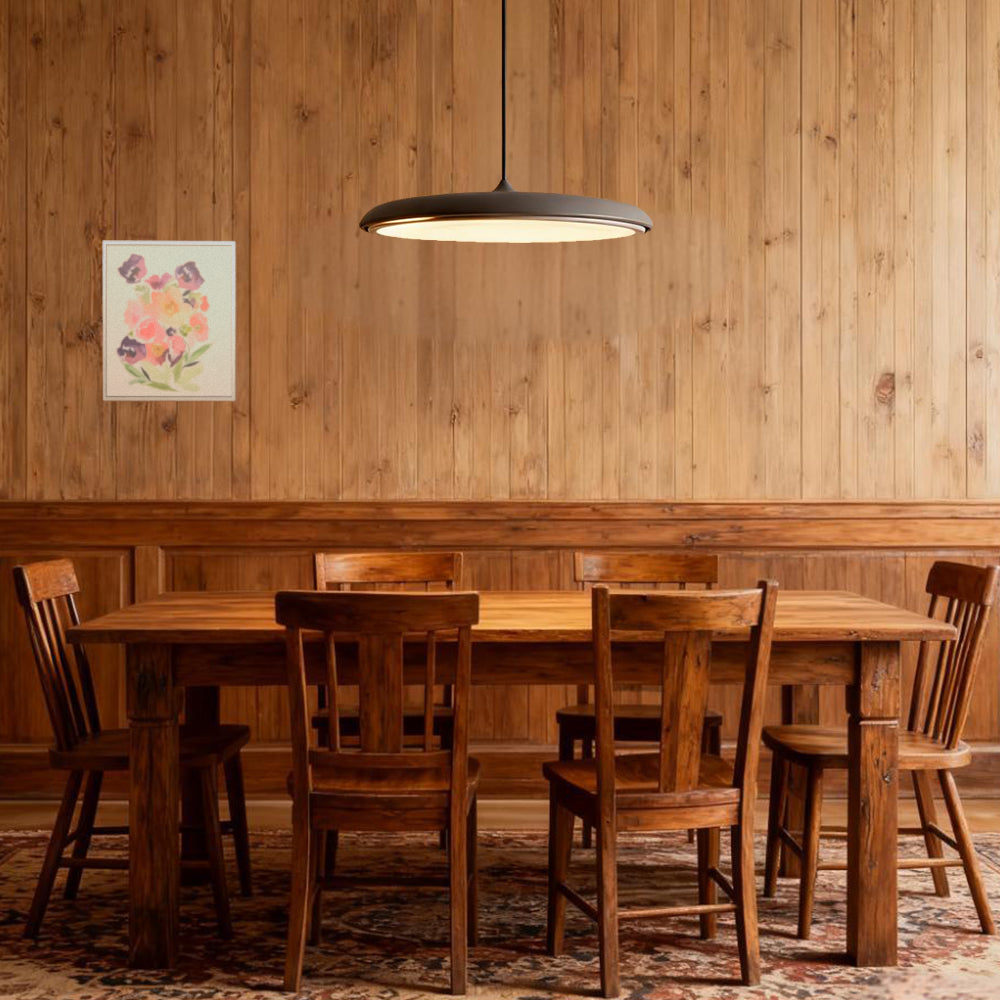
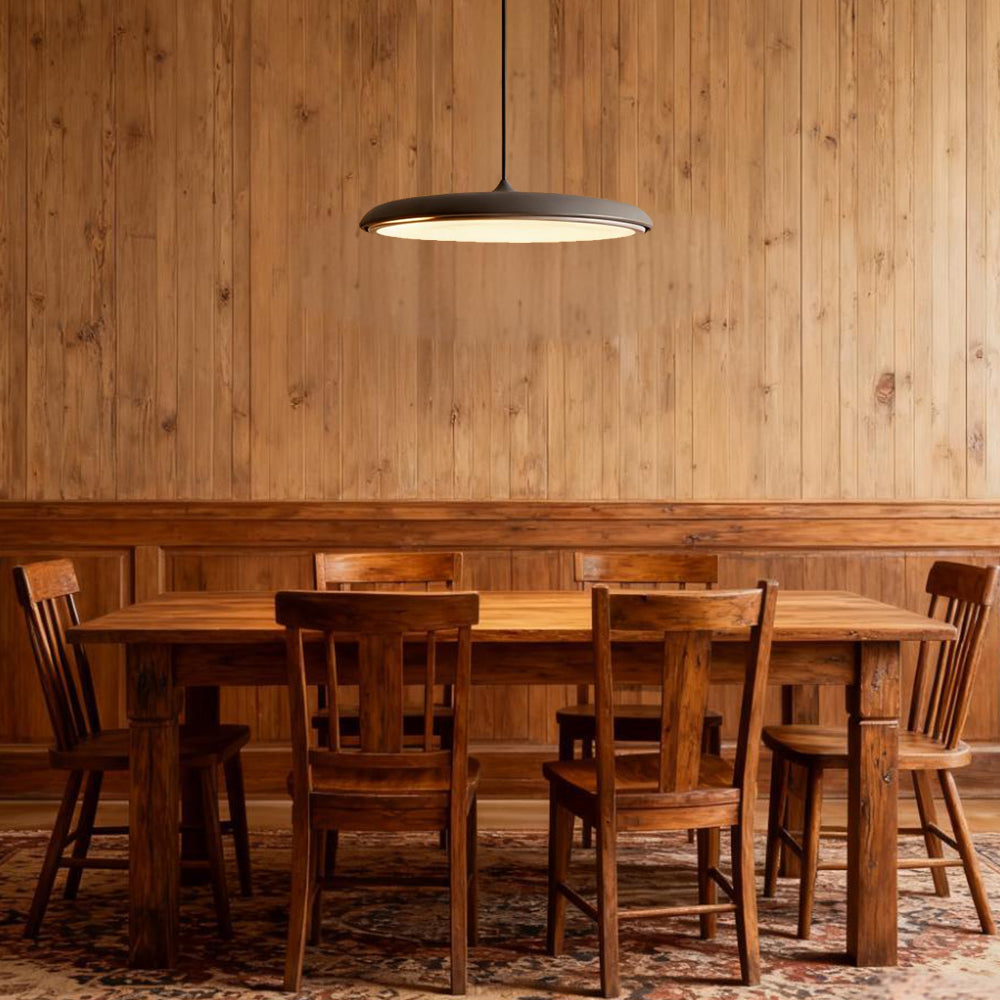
- wall art (170, 321)
